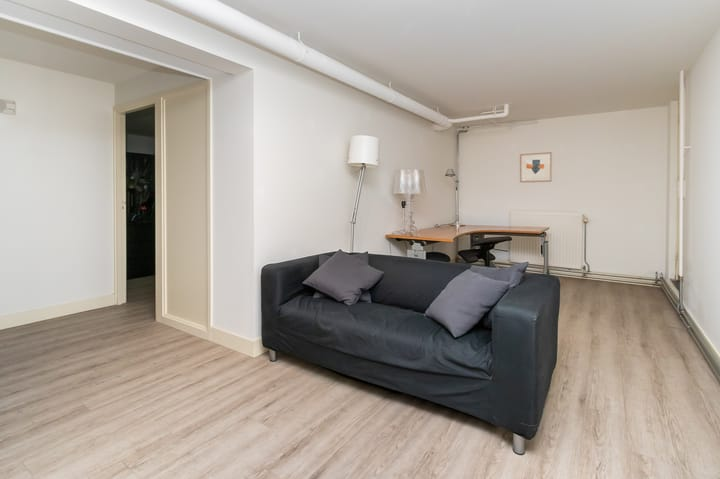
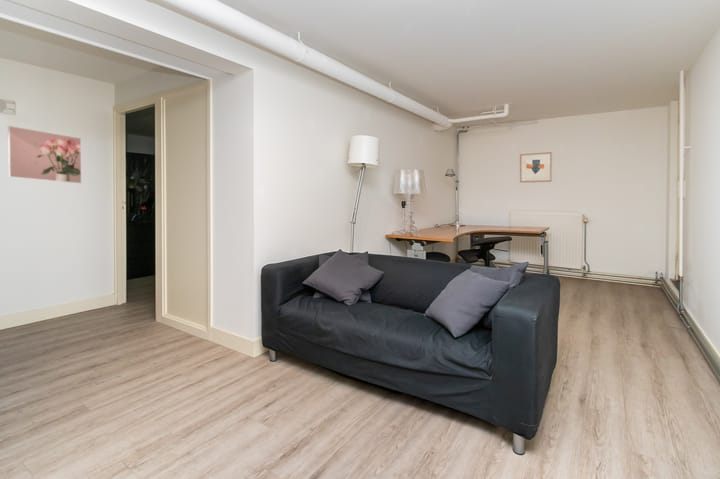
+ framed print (46, 156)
